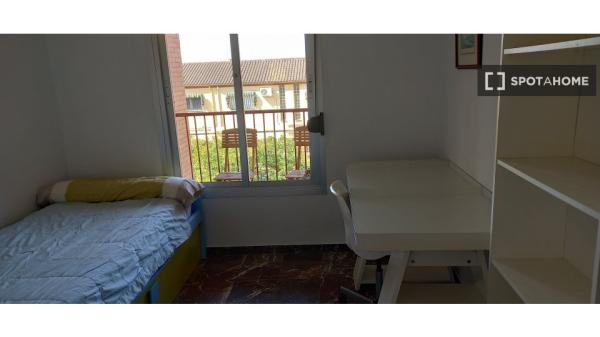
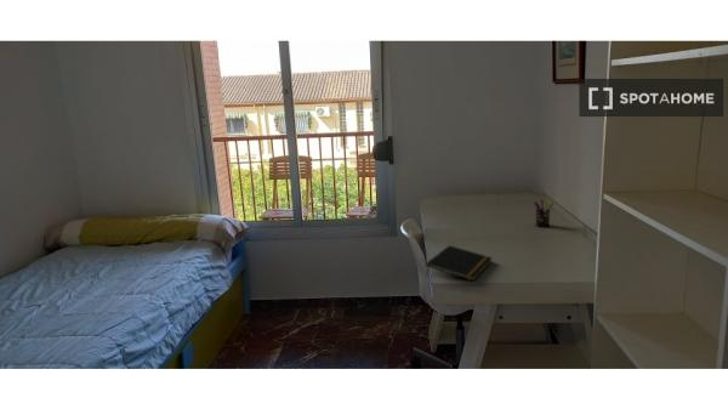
+ pen holder (544, 211)
+ notepad (460, 261)
